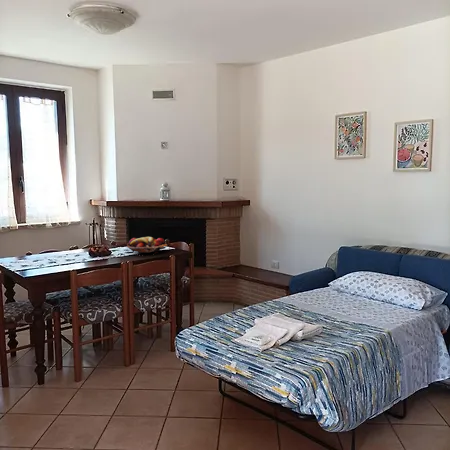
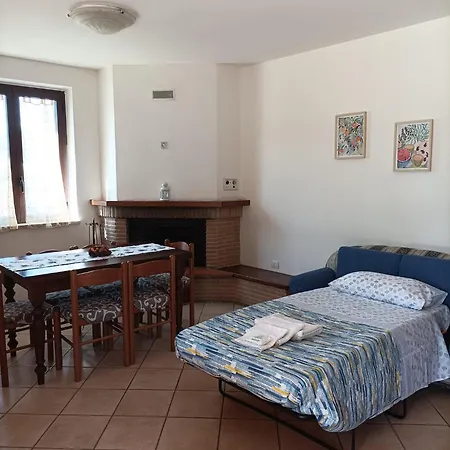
- fruit basket (147, 244)
